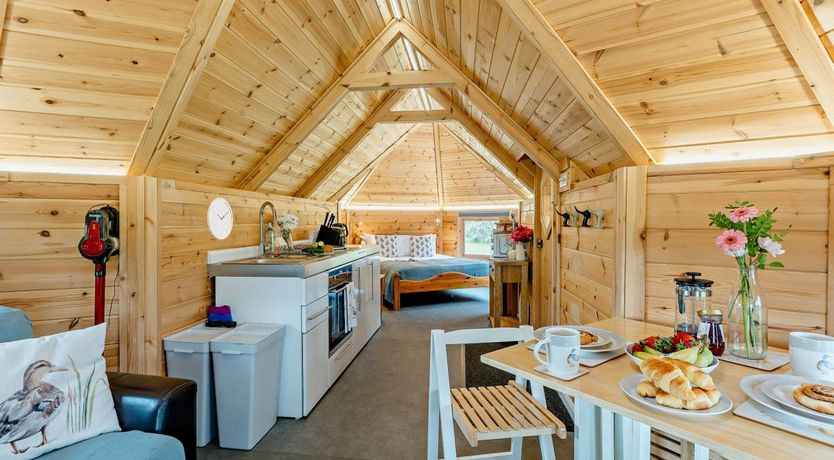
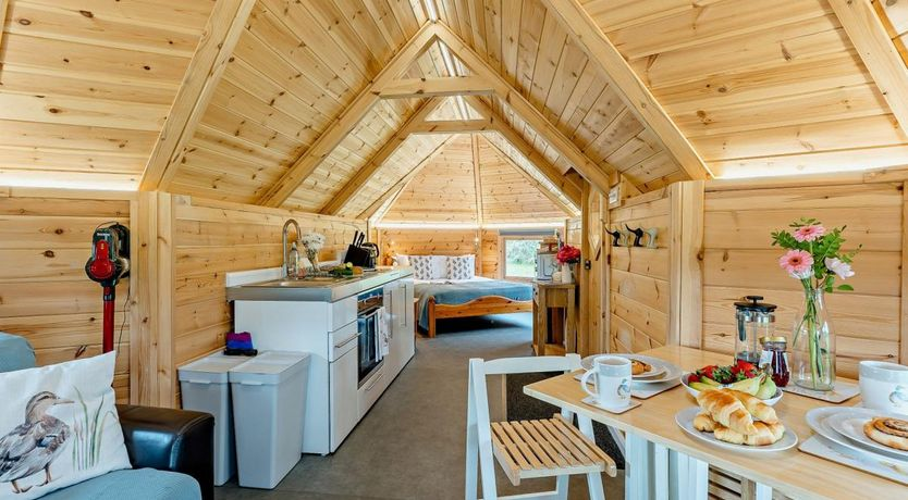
- wall clock (221, 219)
